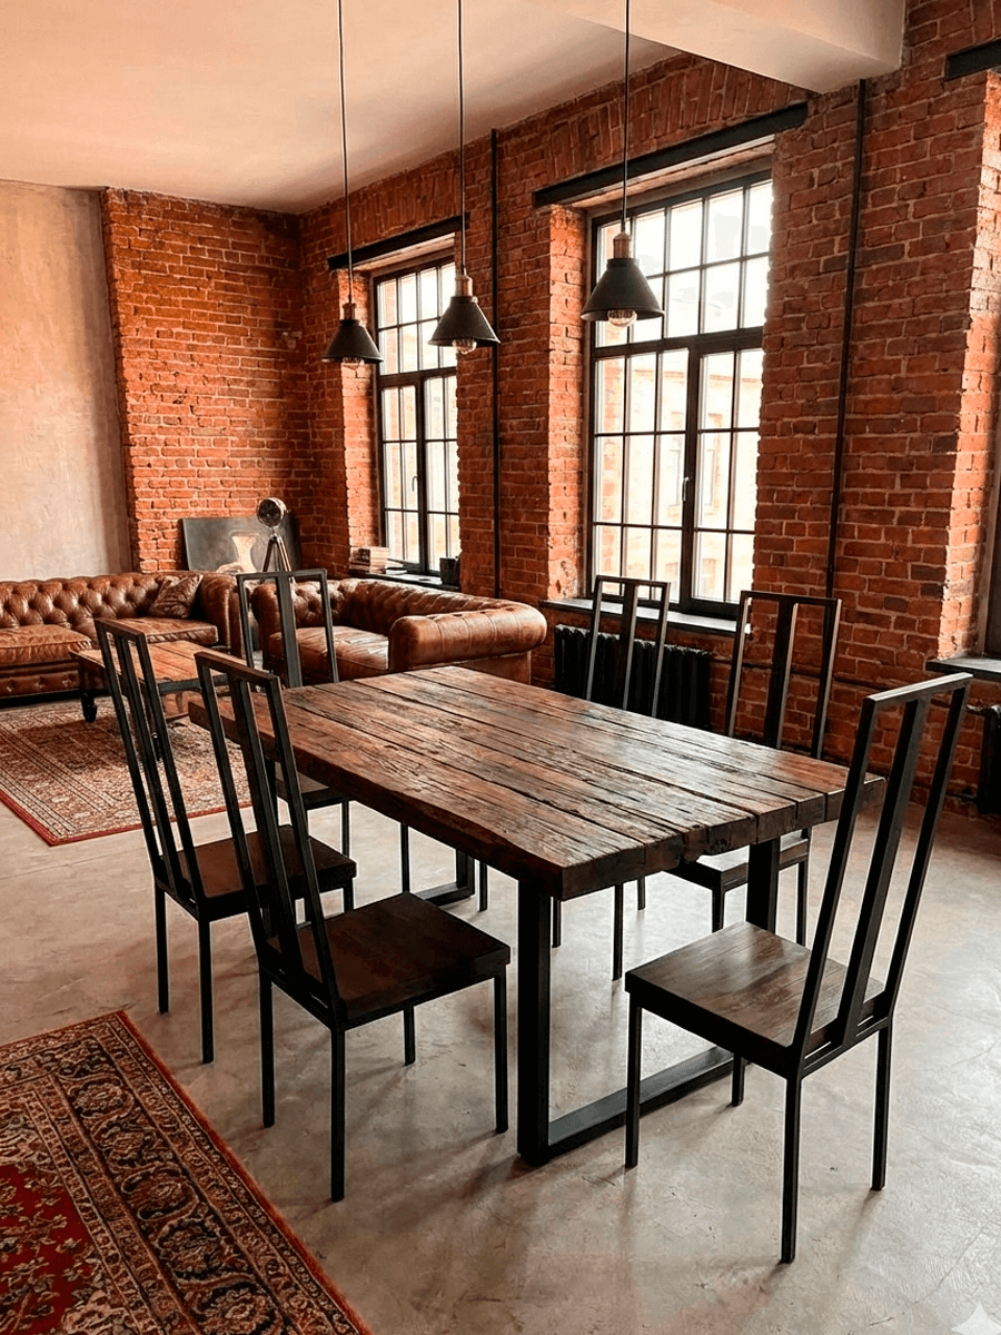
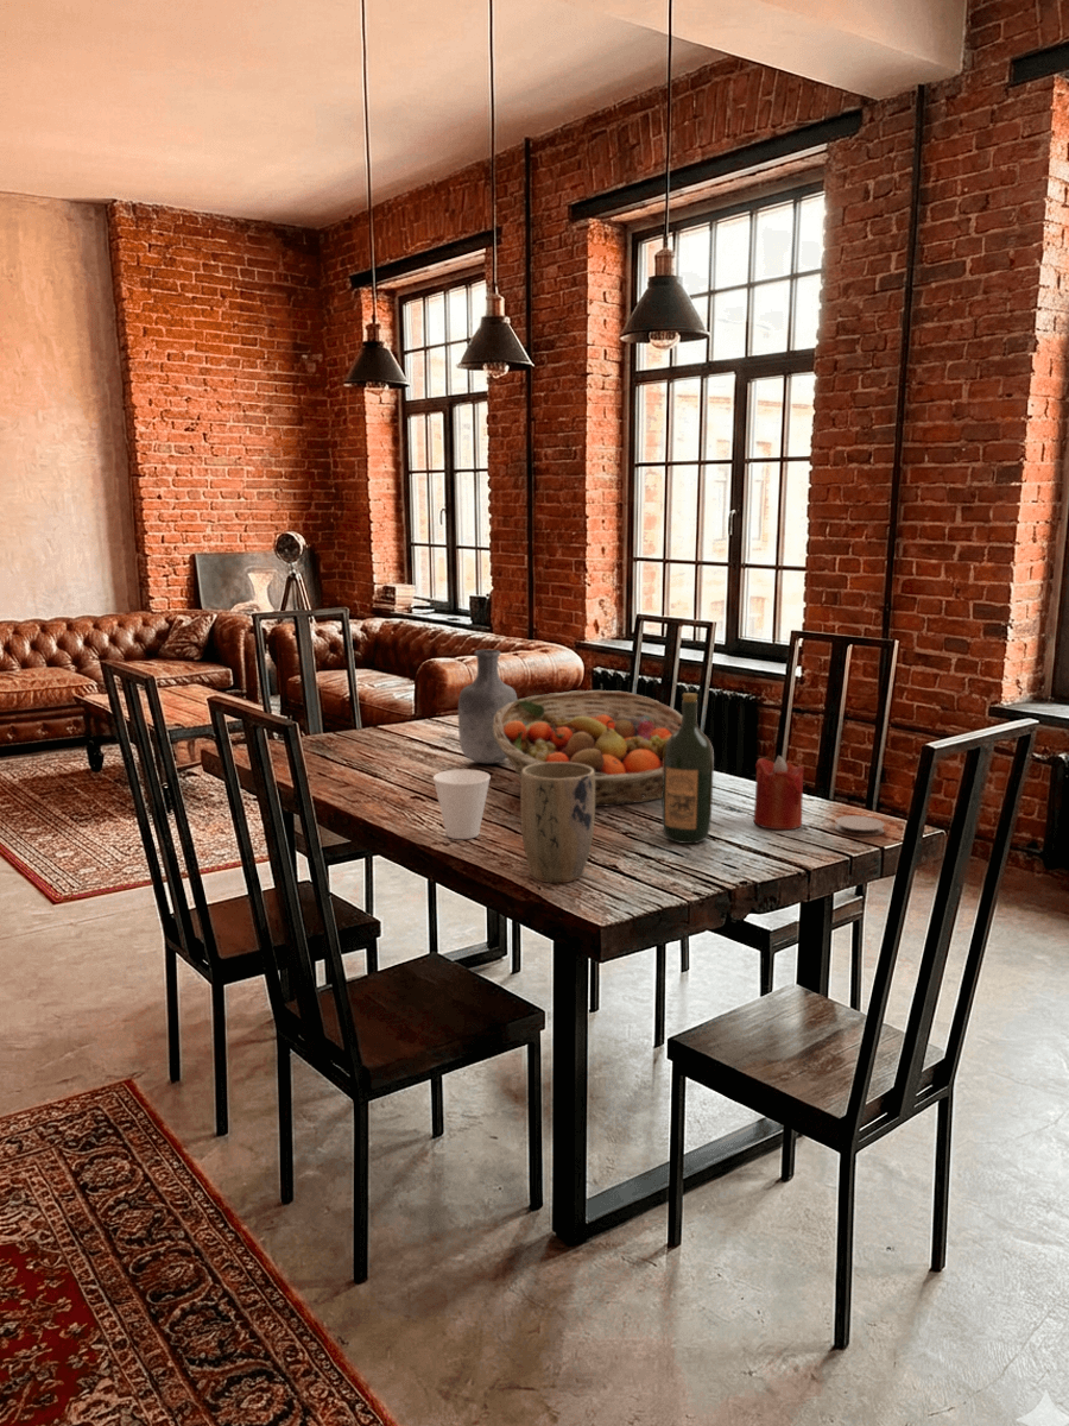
+ candle (778, 789)
+ plant pot (557, 822)
+ wine bottle (688, 766)
+ vase (488, 707)
+ cup (462, 805)
+ coaster (859, 825)
+ fruit basket (595, 746)
